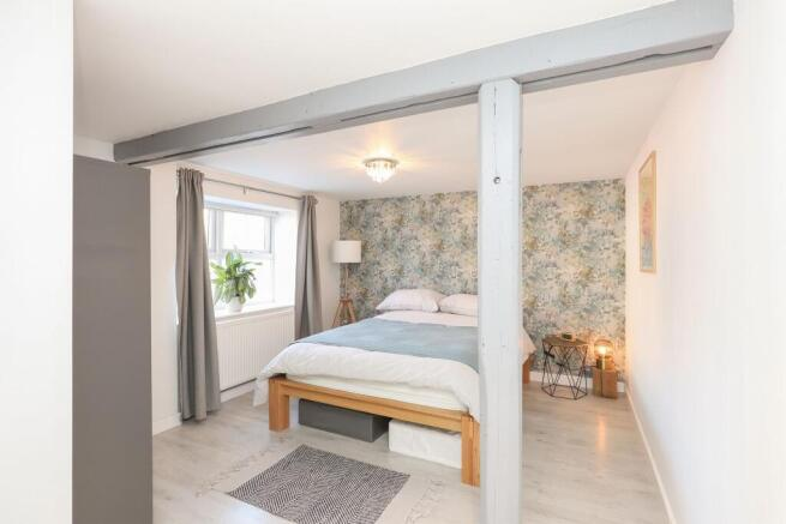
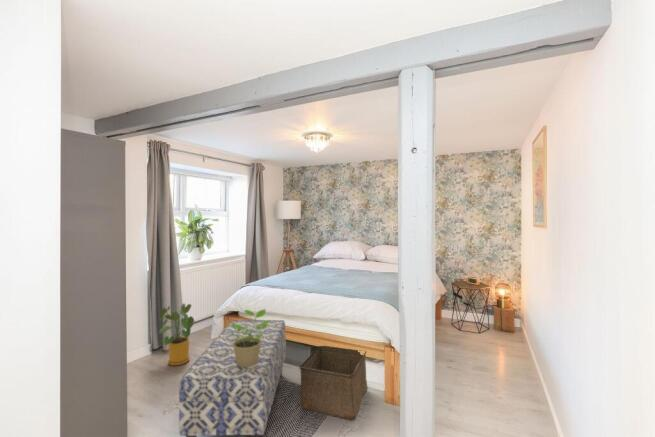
+ potted plant (249, 338)
+ storage bin (335, 378)
+ bench (244, 375)
+ house plant (176, 335)
